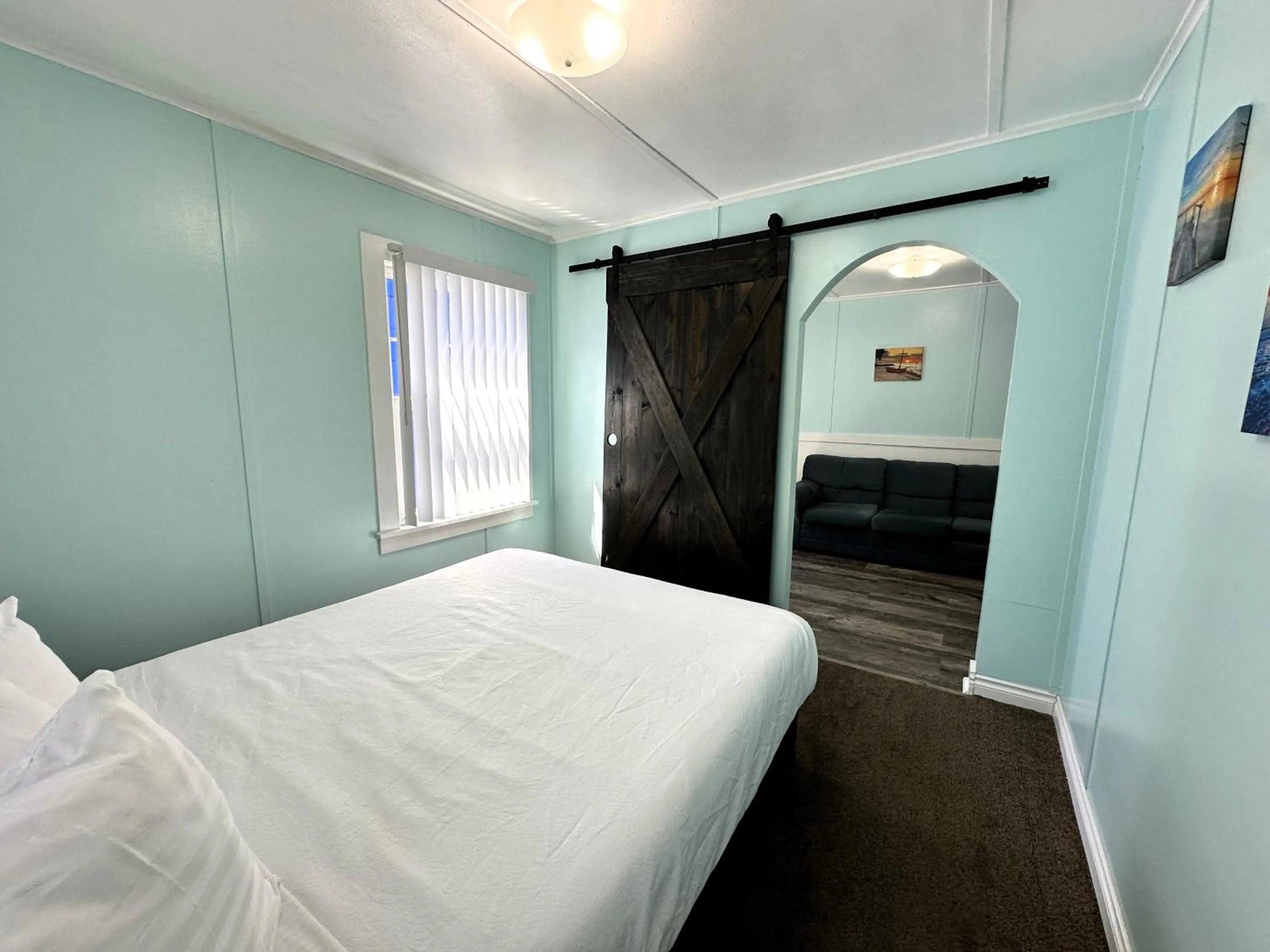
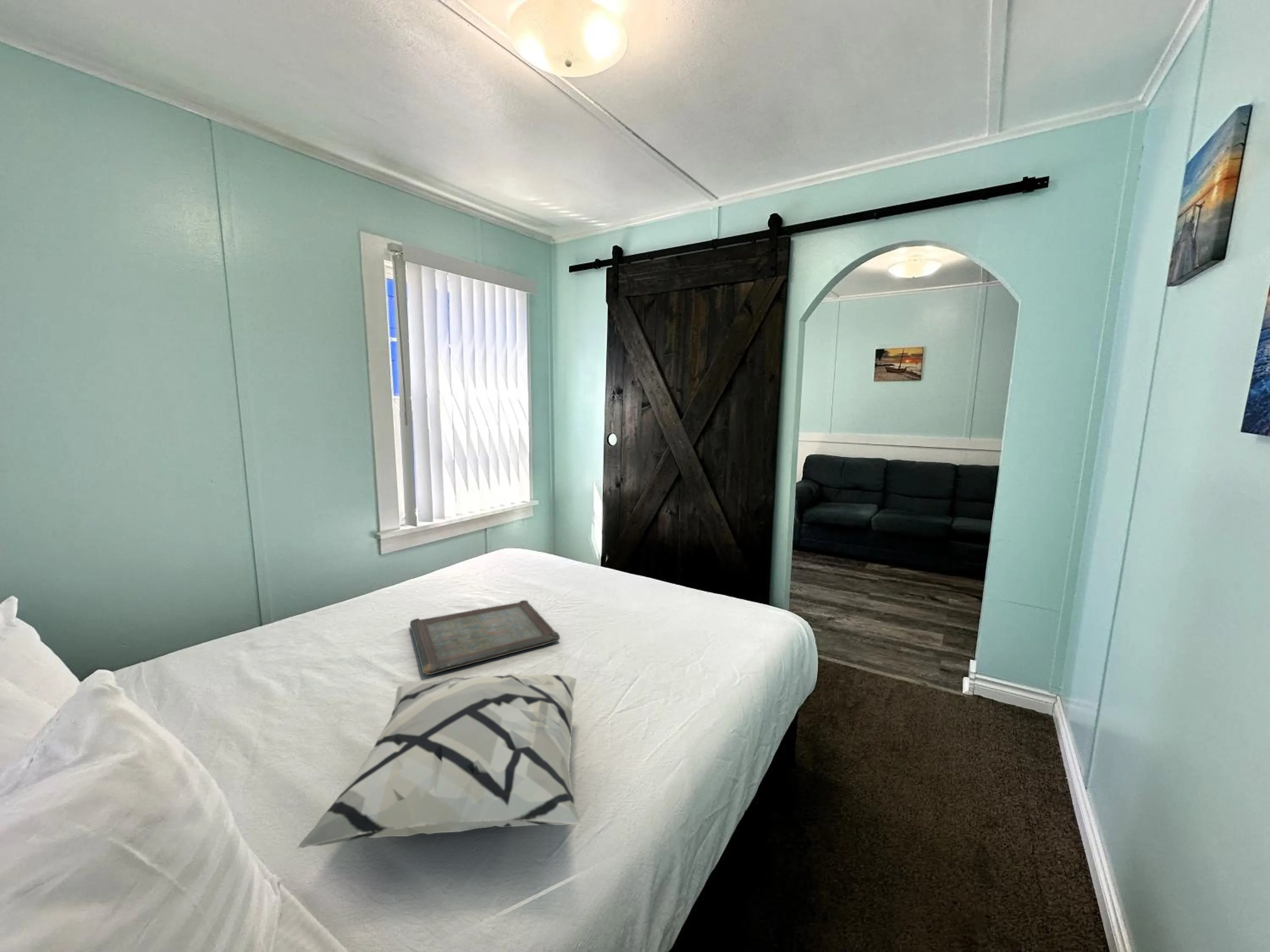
+ decorative pillow (472, 742)
+ serving tray (483, 631)
